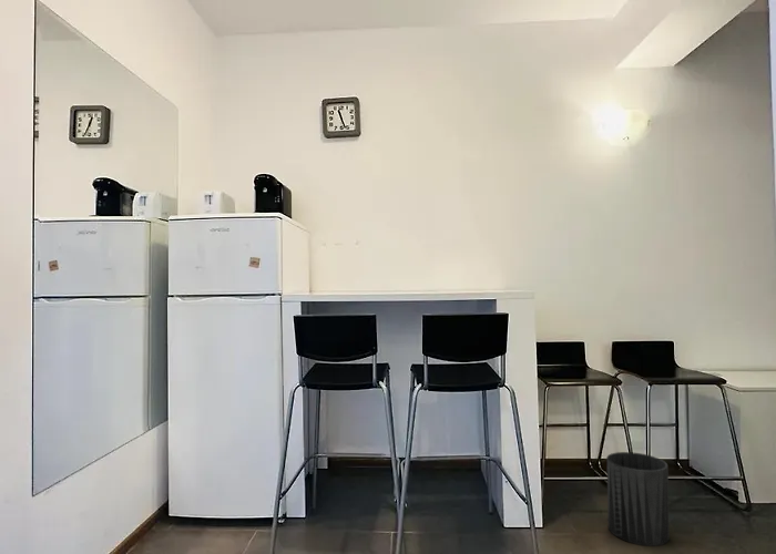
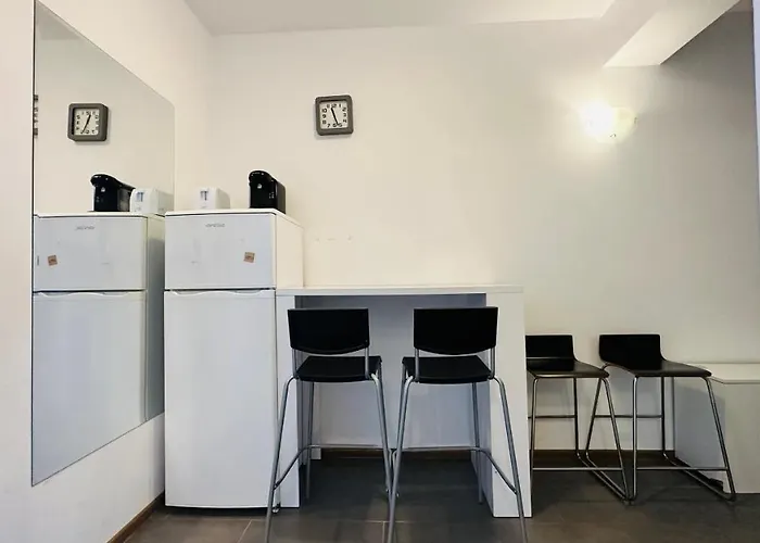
- trash can (636, 496)
